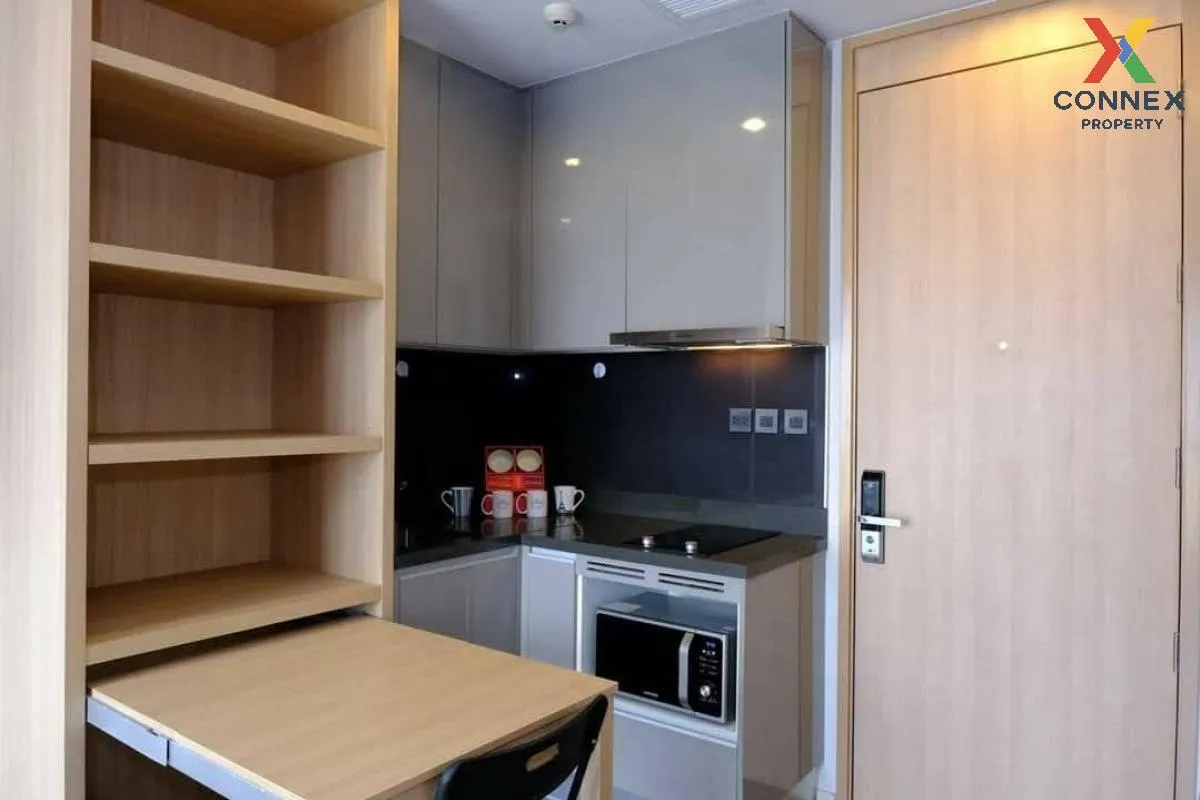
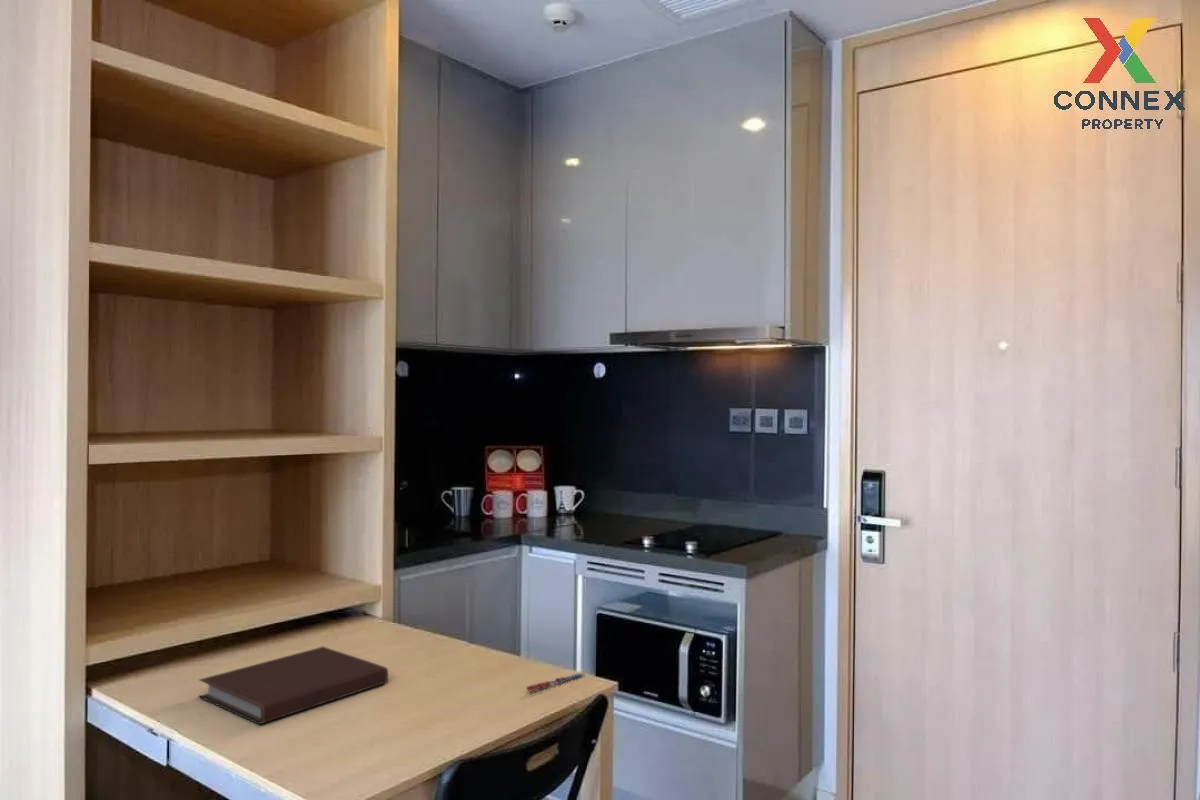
+ notebook (295, 681)
+ pen (556, 680)
